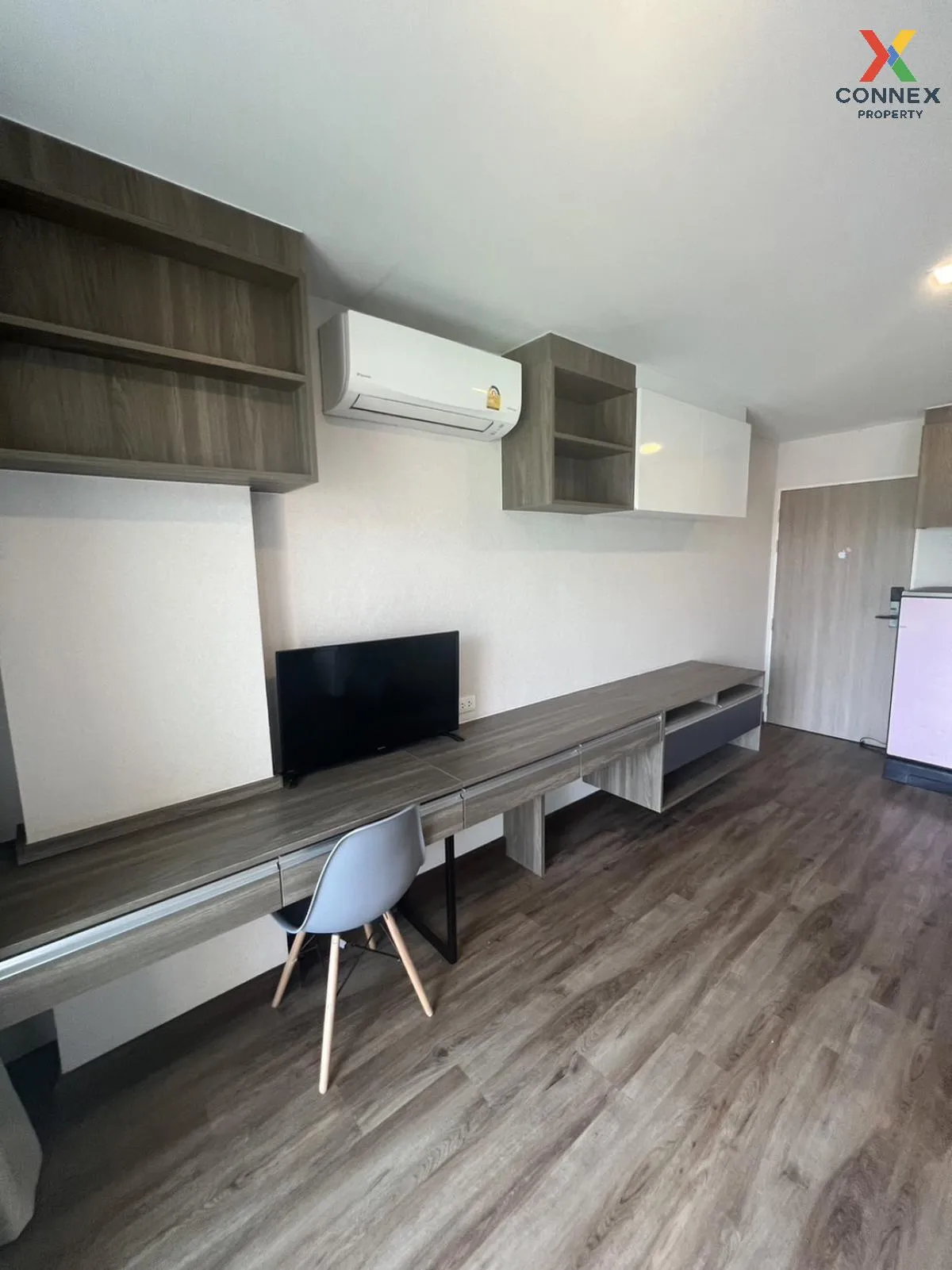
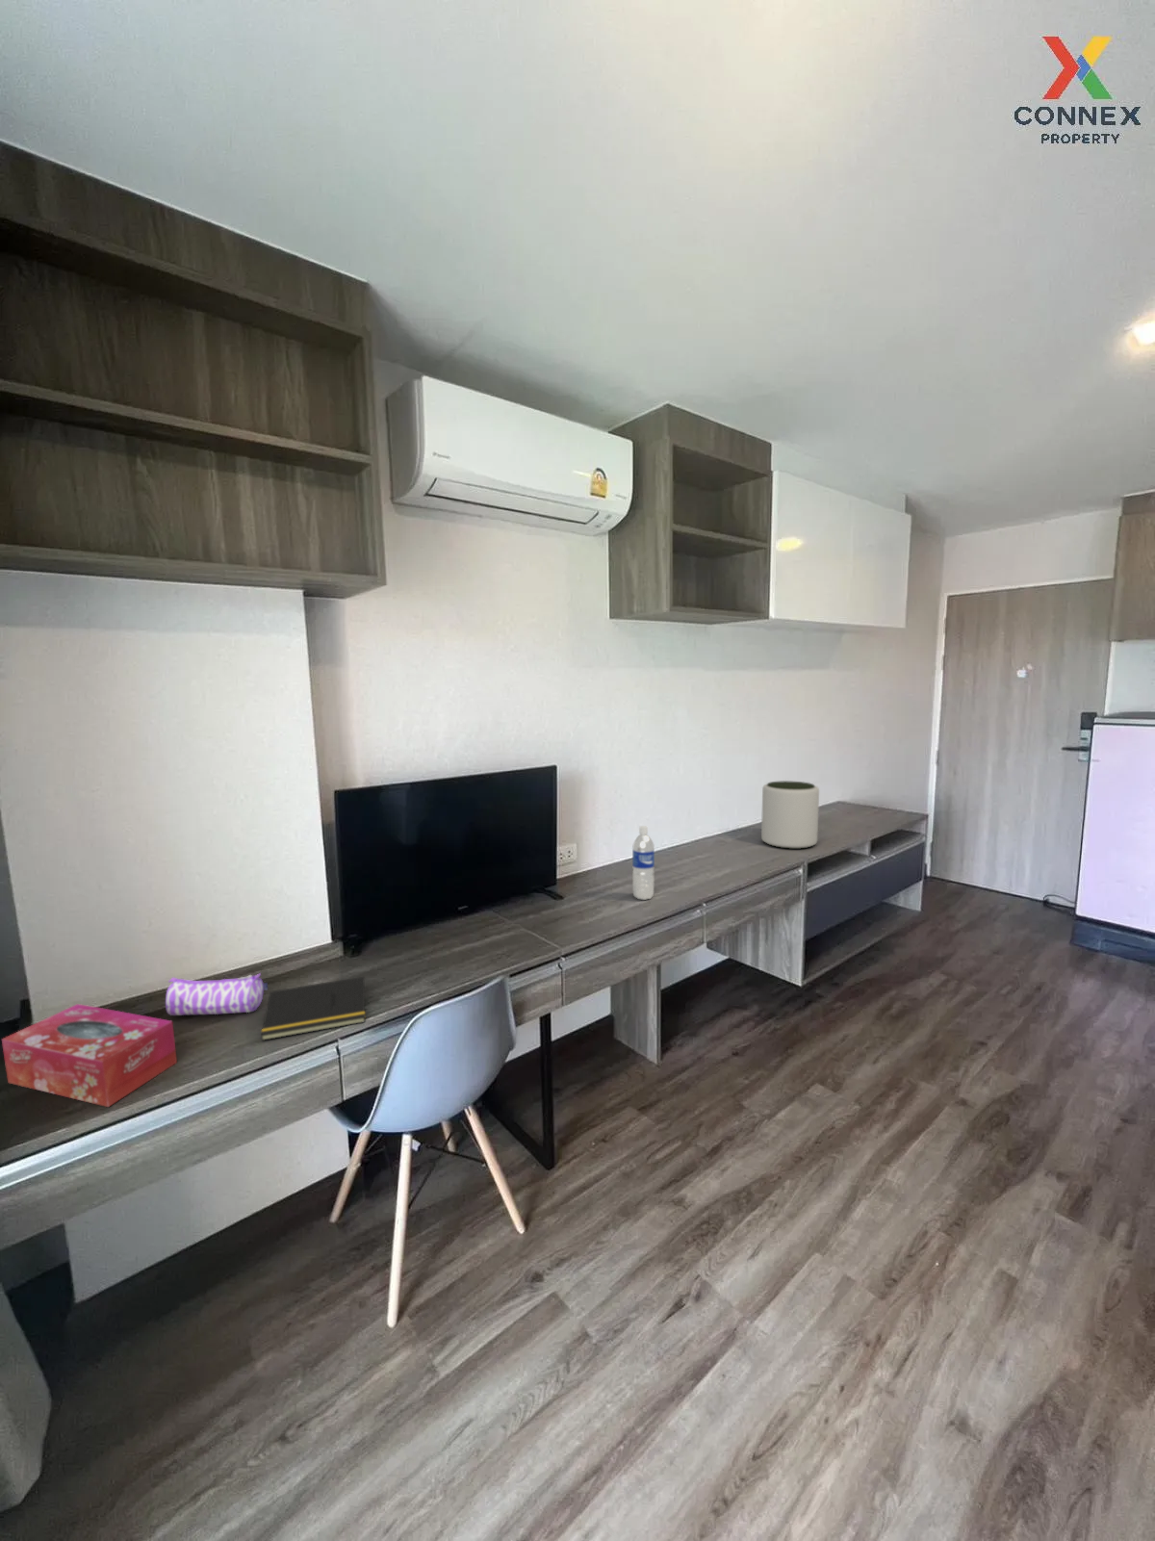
+ notepad (315, 1006)
+ tissue box (91, 1051)
+ plant pot (790, 813)
+ water bottle (643, 862)
+ pencil case (216, 994)
